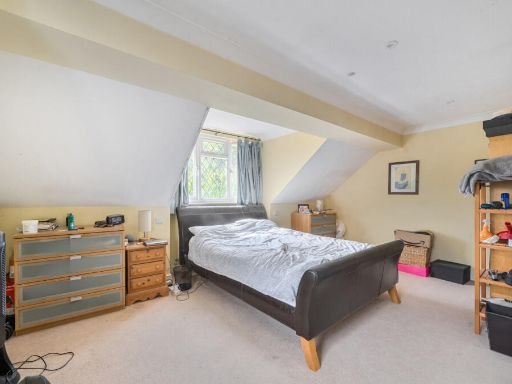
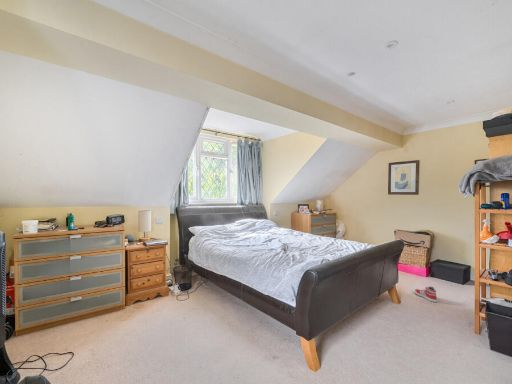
+ sneaker (425, 290)
